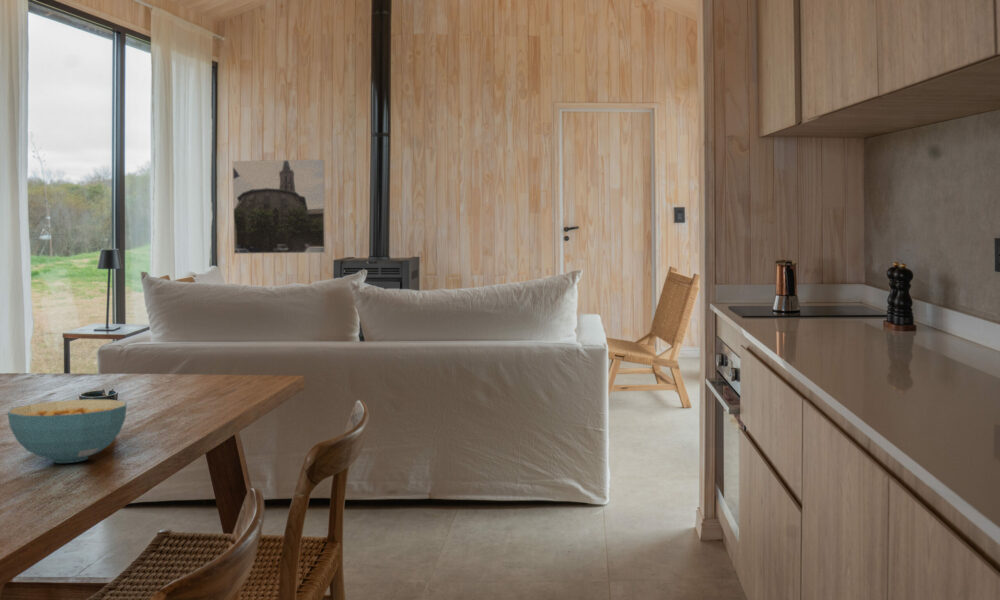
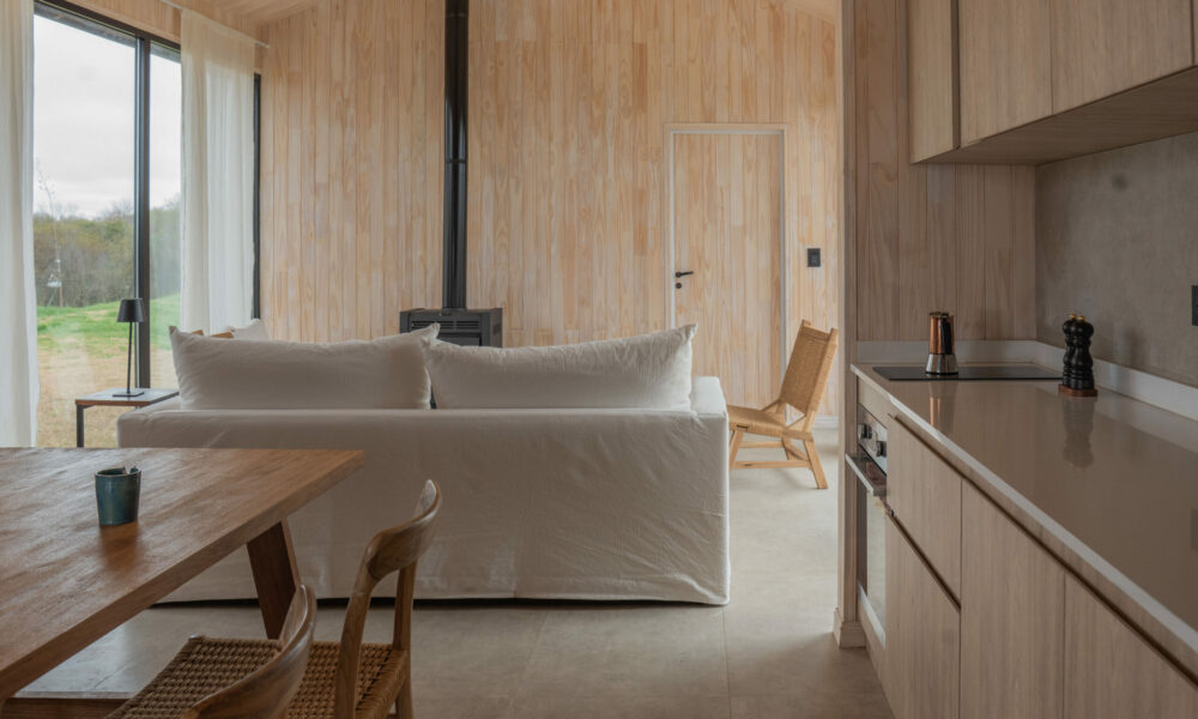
- cereal bowl (69, 433)
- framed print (279, 206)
